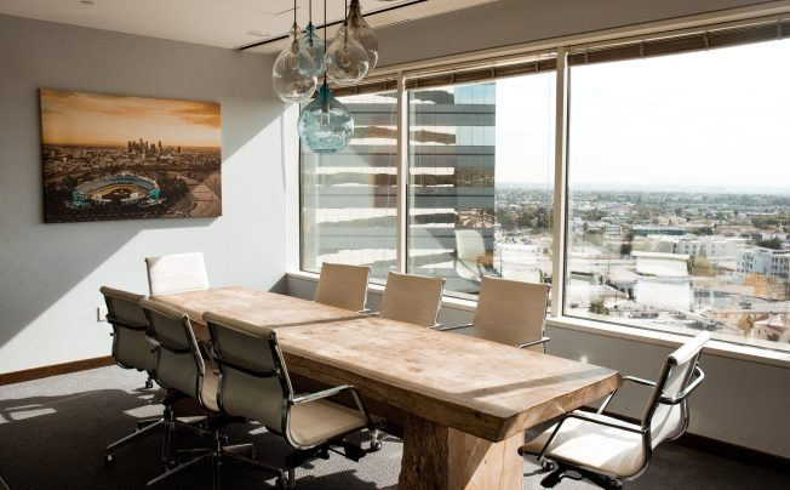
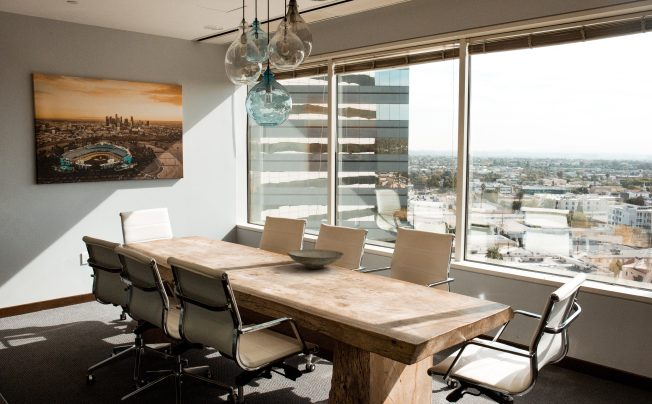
+ decorative bowl (315, 259)
